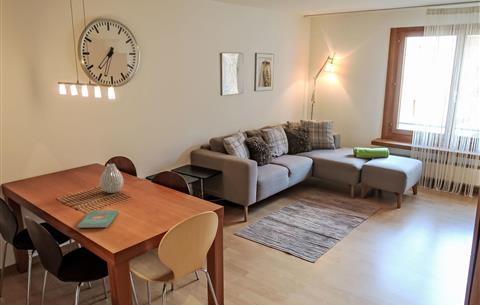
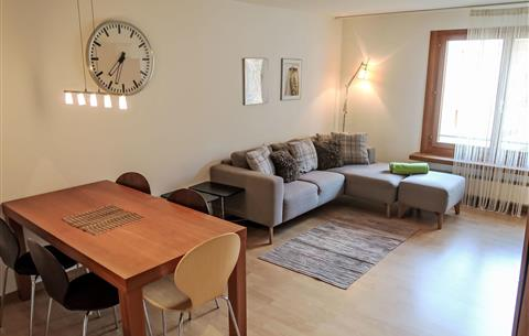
- book (99, 218)
- vase (111, 178)
